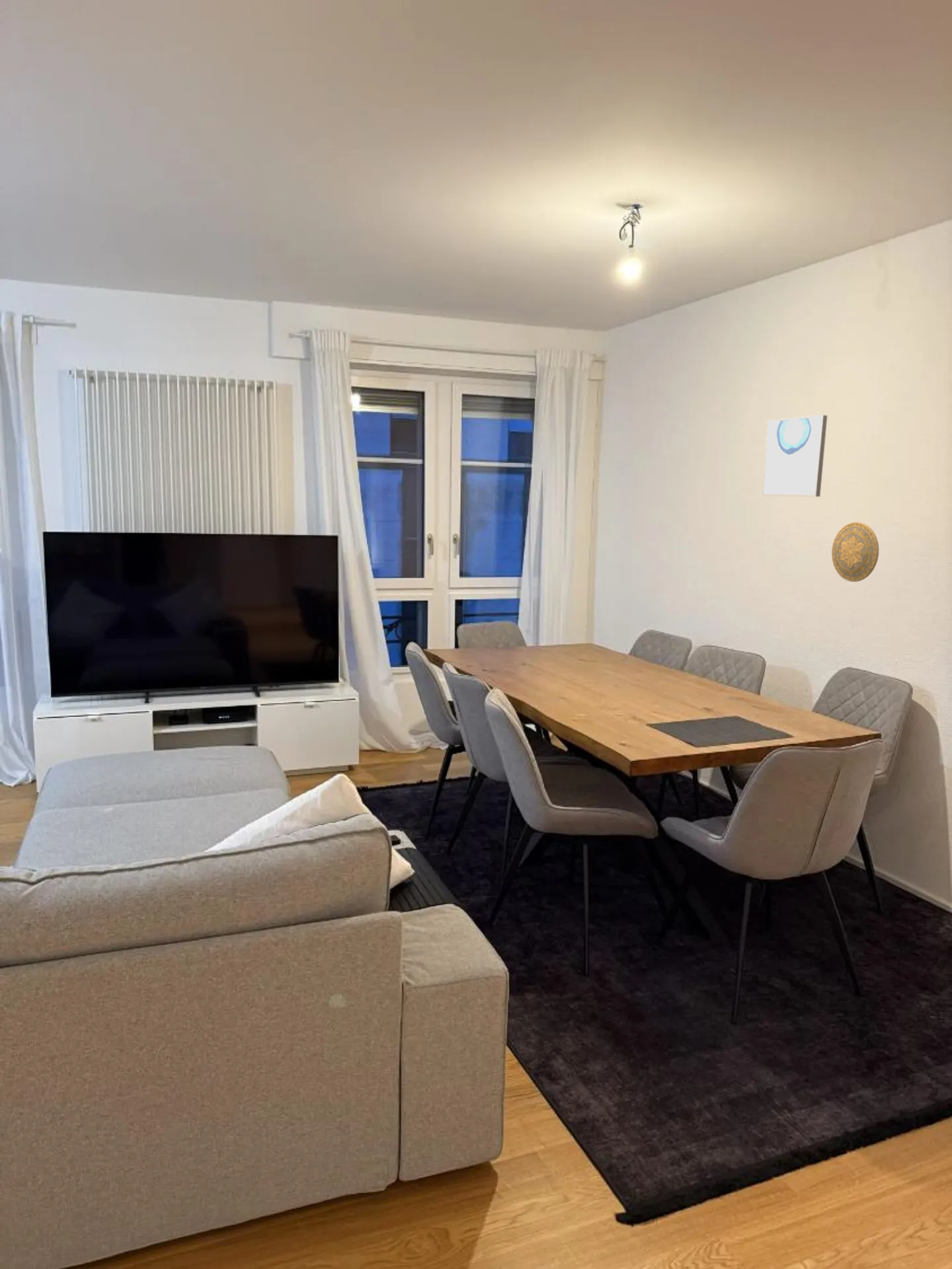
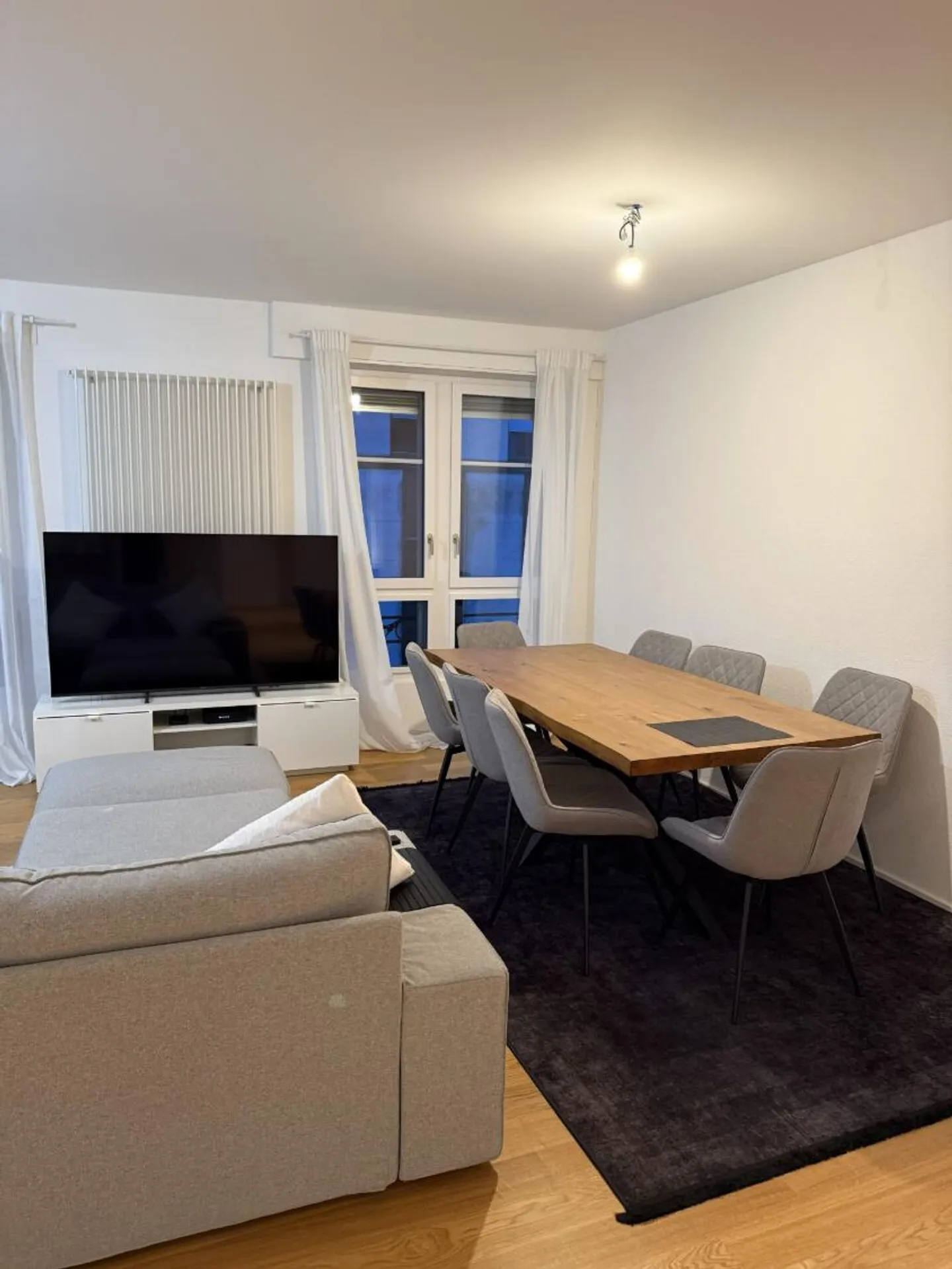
- decorative plate (852, 552)
- wall art (793, 457)
